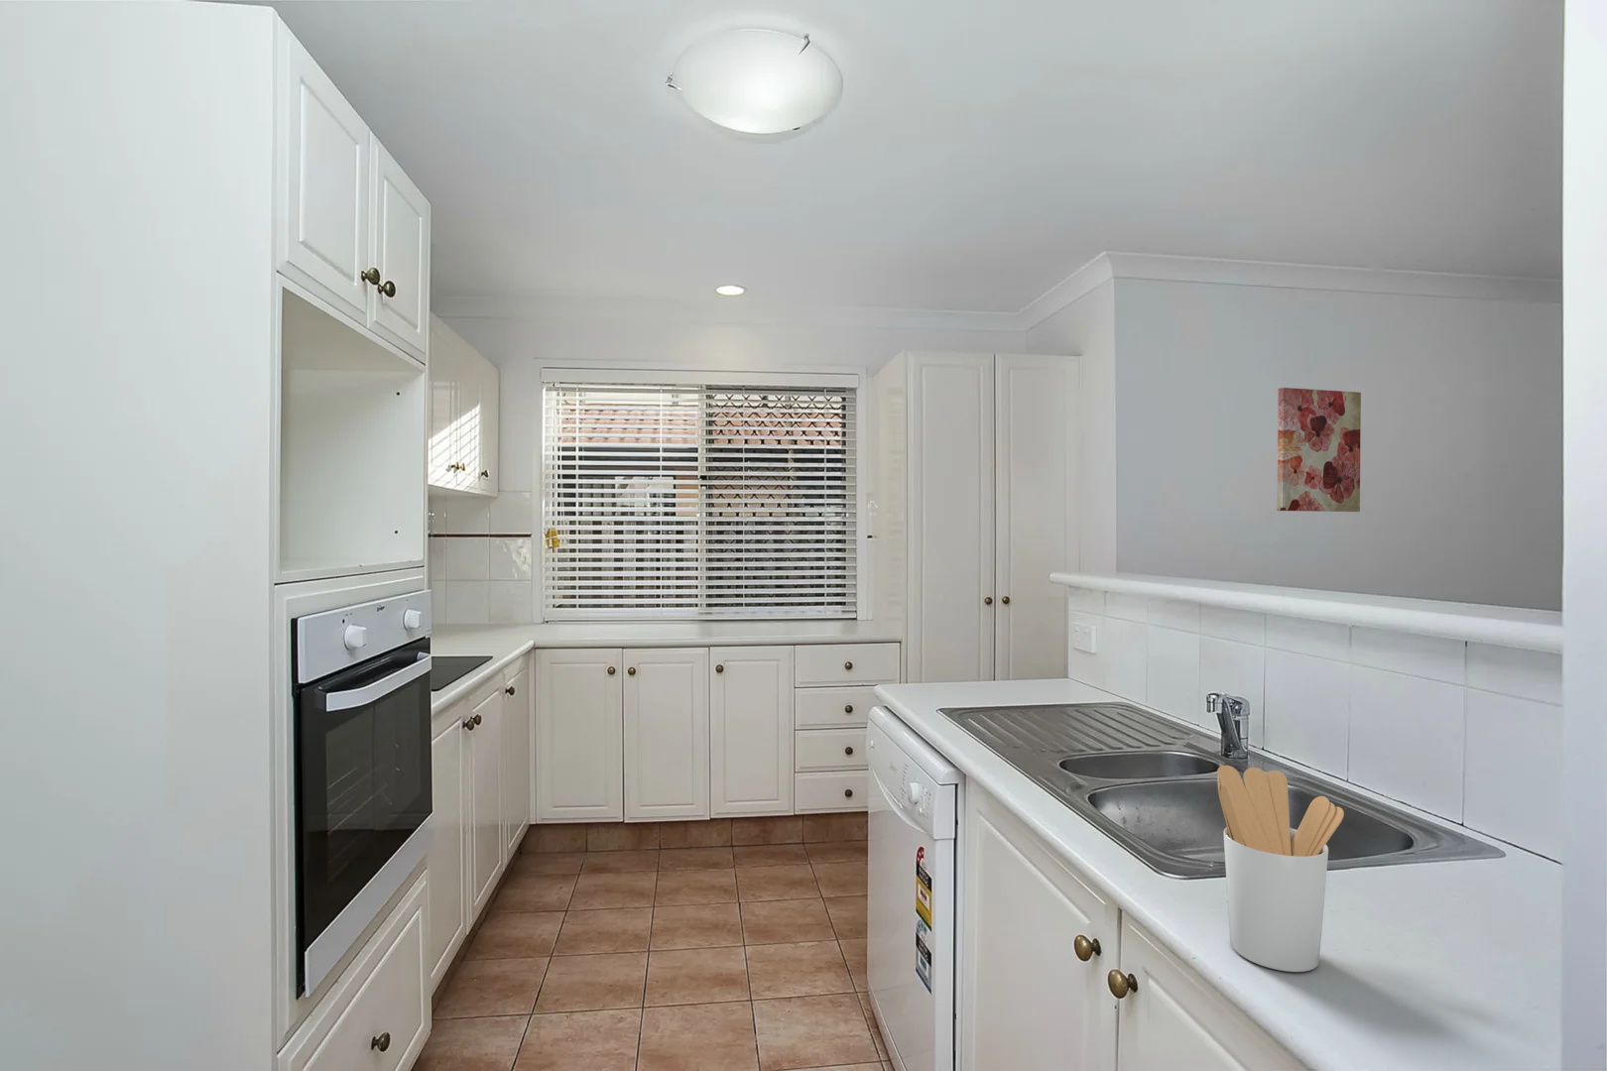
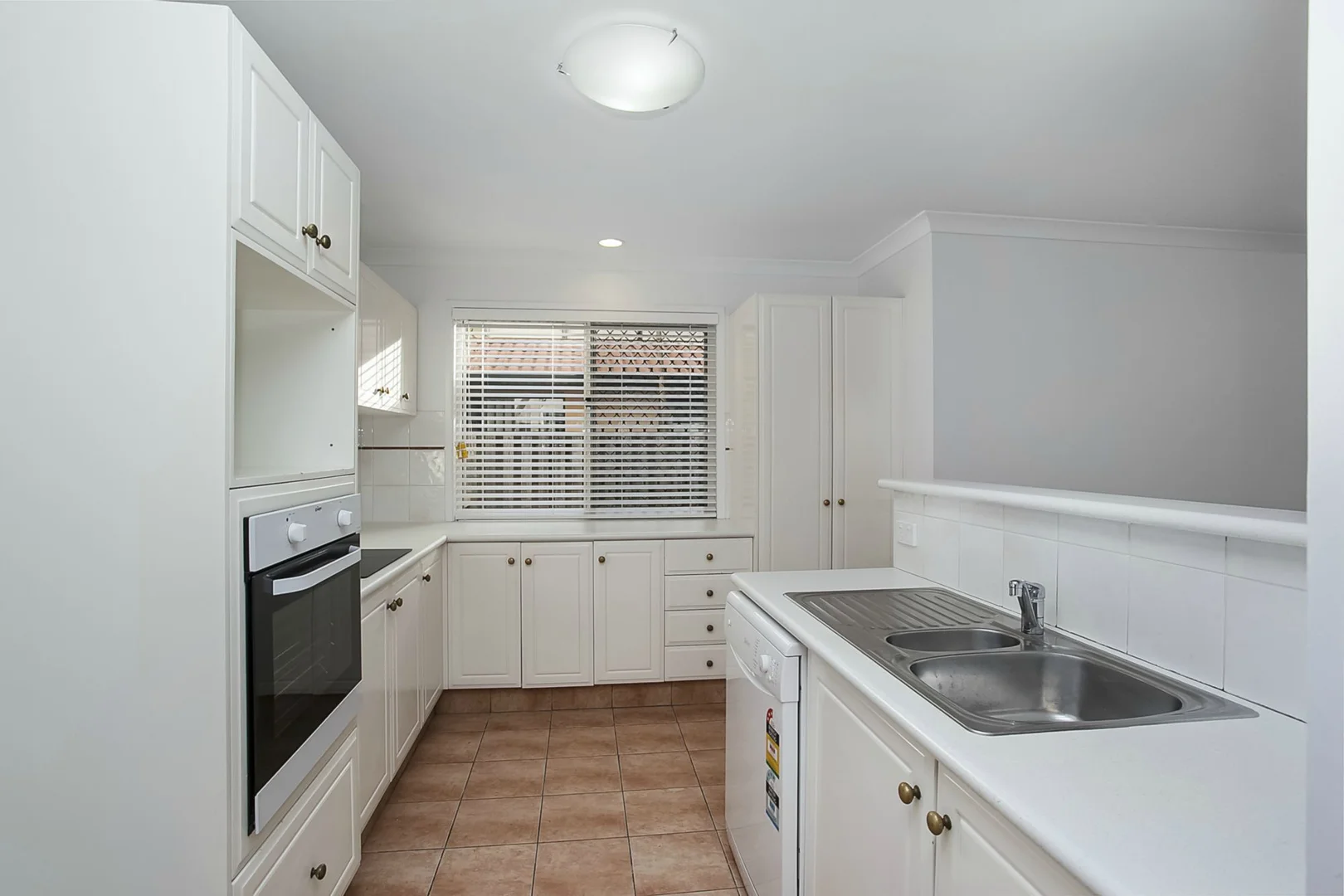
- utensil holder (1266, 858)
- wall art (1319, 451)
